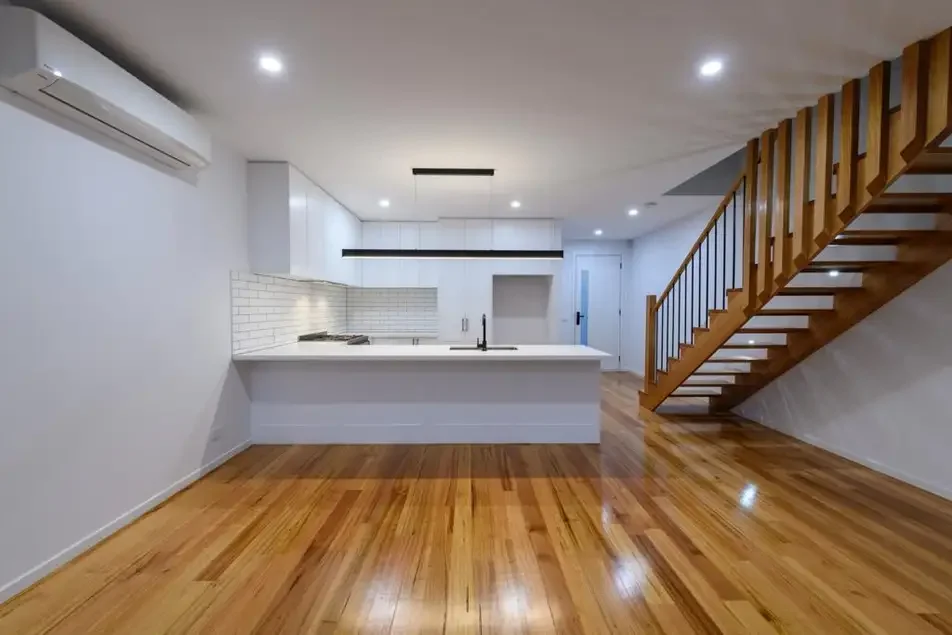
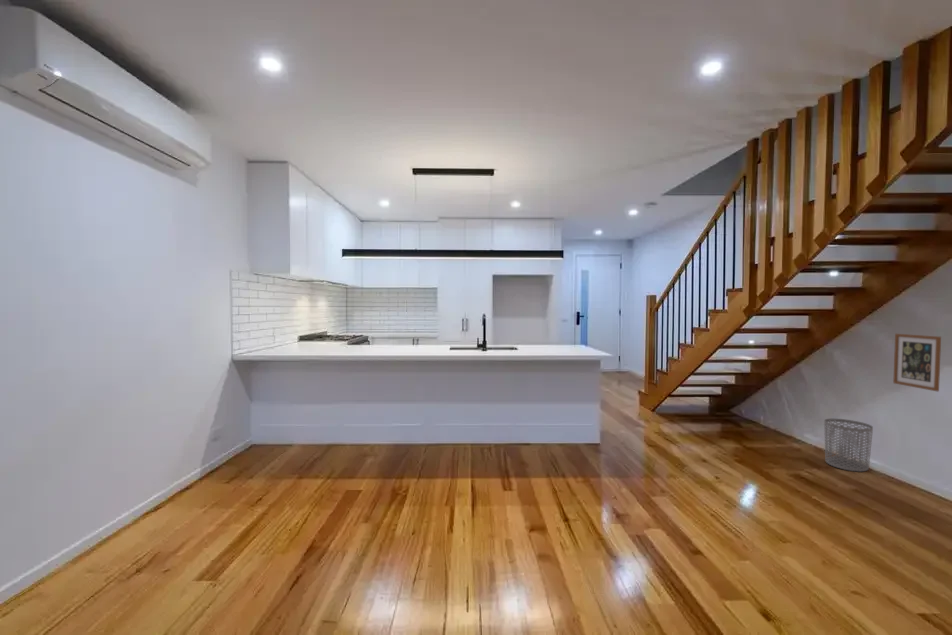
+ waste bin (847, 445)
+ wall art (915, 361)
